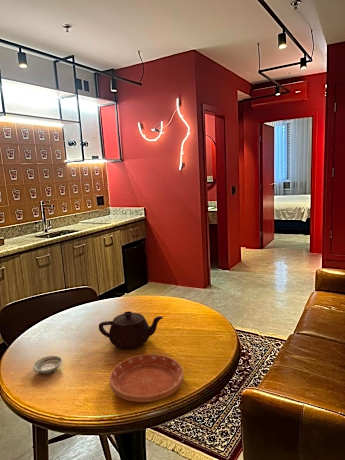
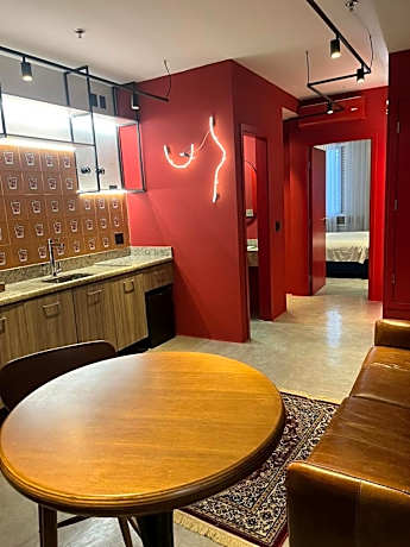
- saucer (147, 378)
- saucer (48, 365)
- teapot (131, 327)
